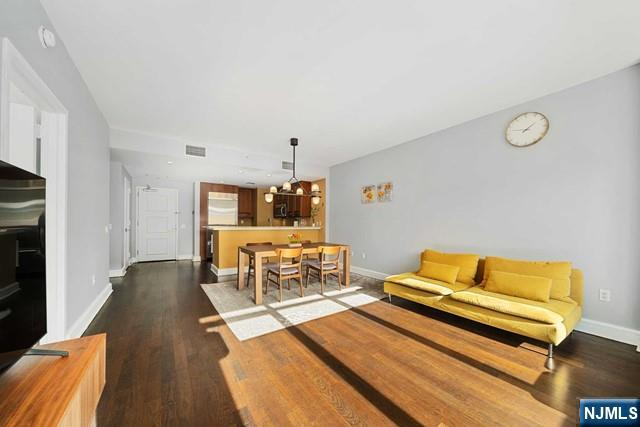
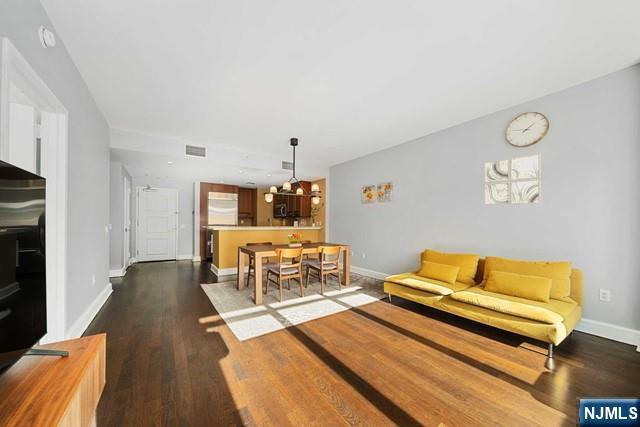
+ wall art (511, 180)
